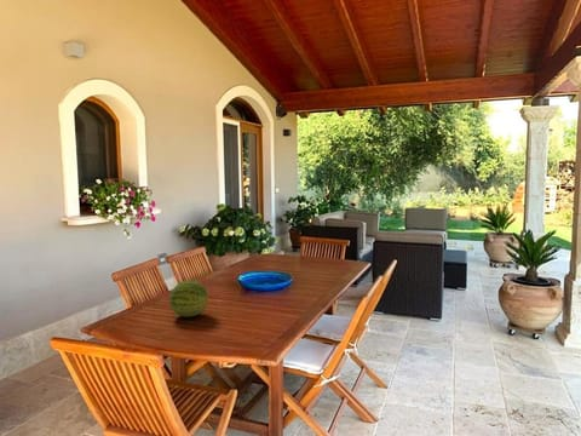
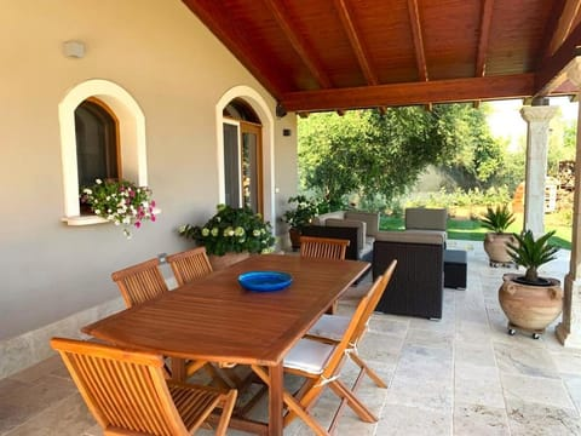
- fruit (189, 298)
